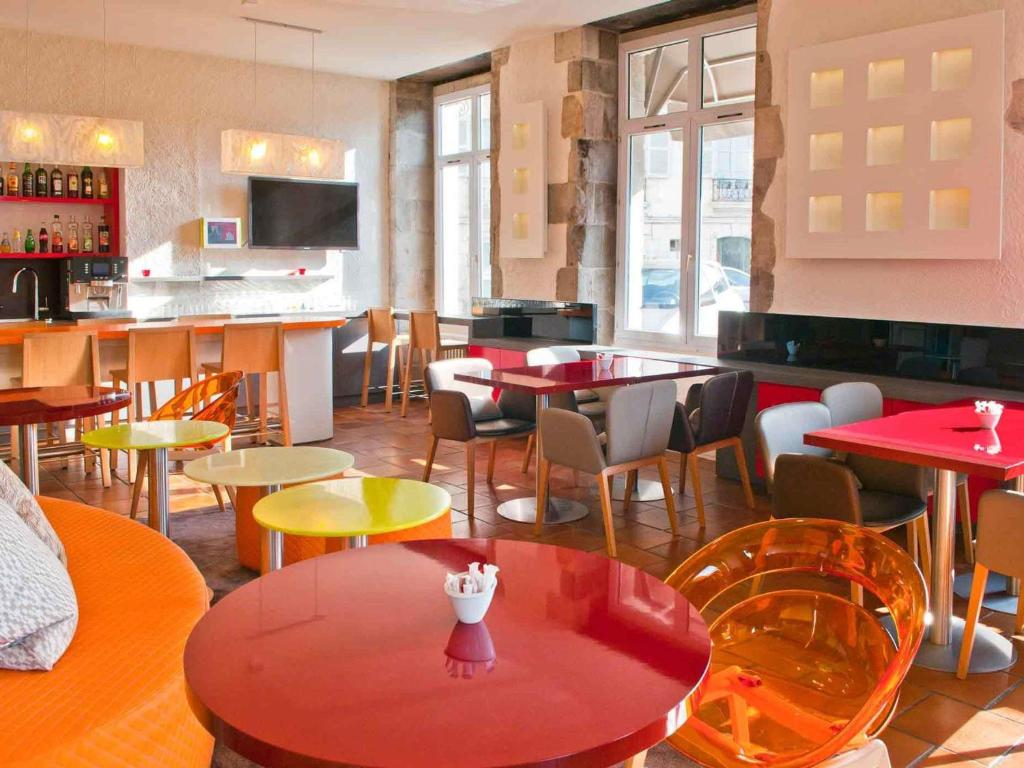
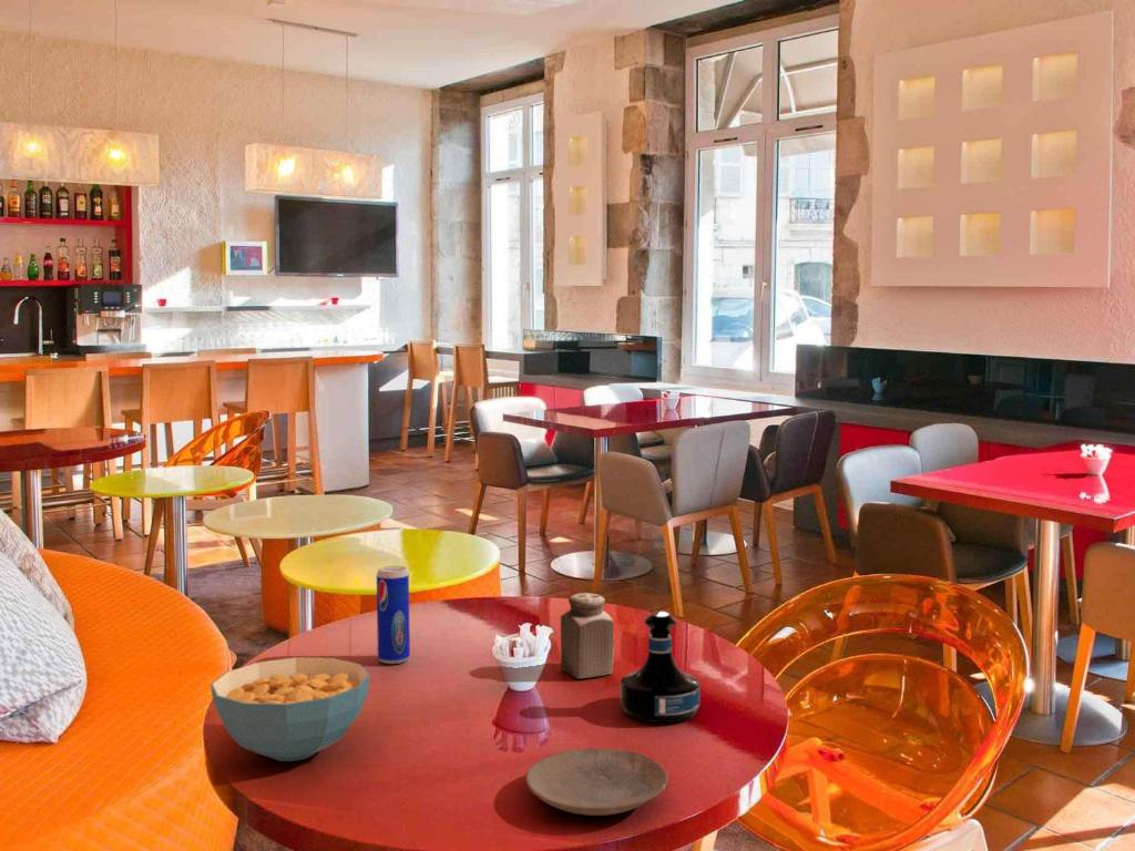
+ plate (596, 786)
+ beverage can (392, 614)
+ cereal bowl (292, 716)
+ tequila bottle (659, 662)
+ salt shaker (586, 633)
